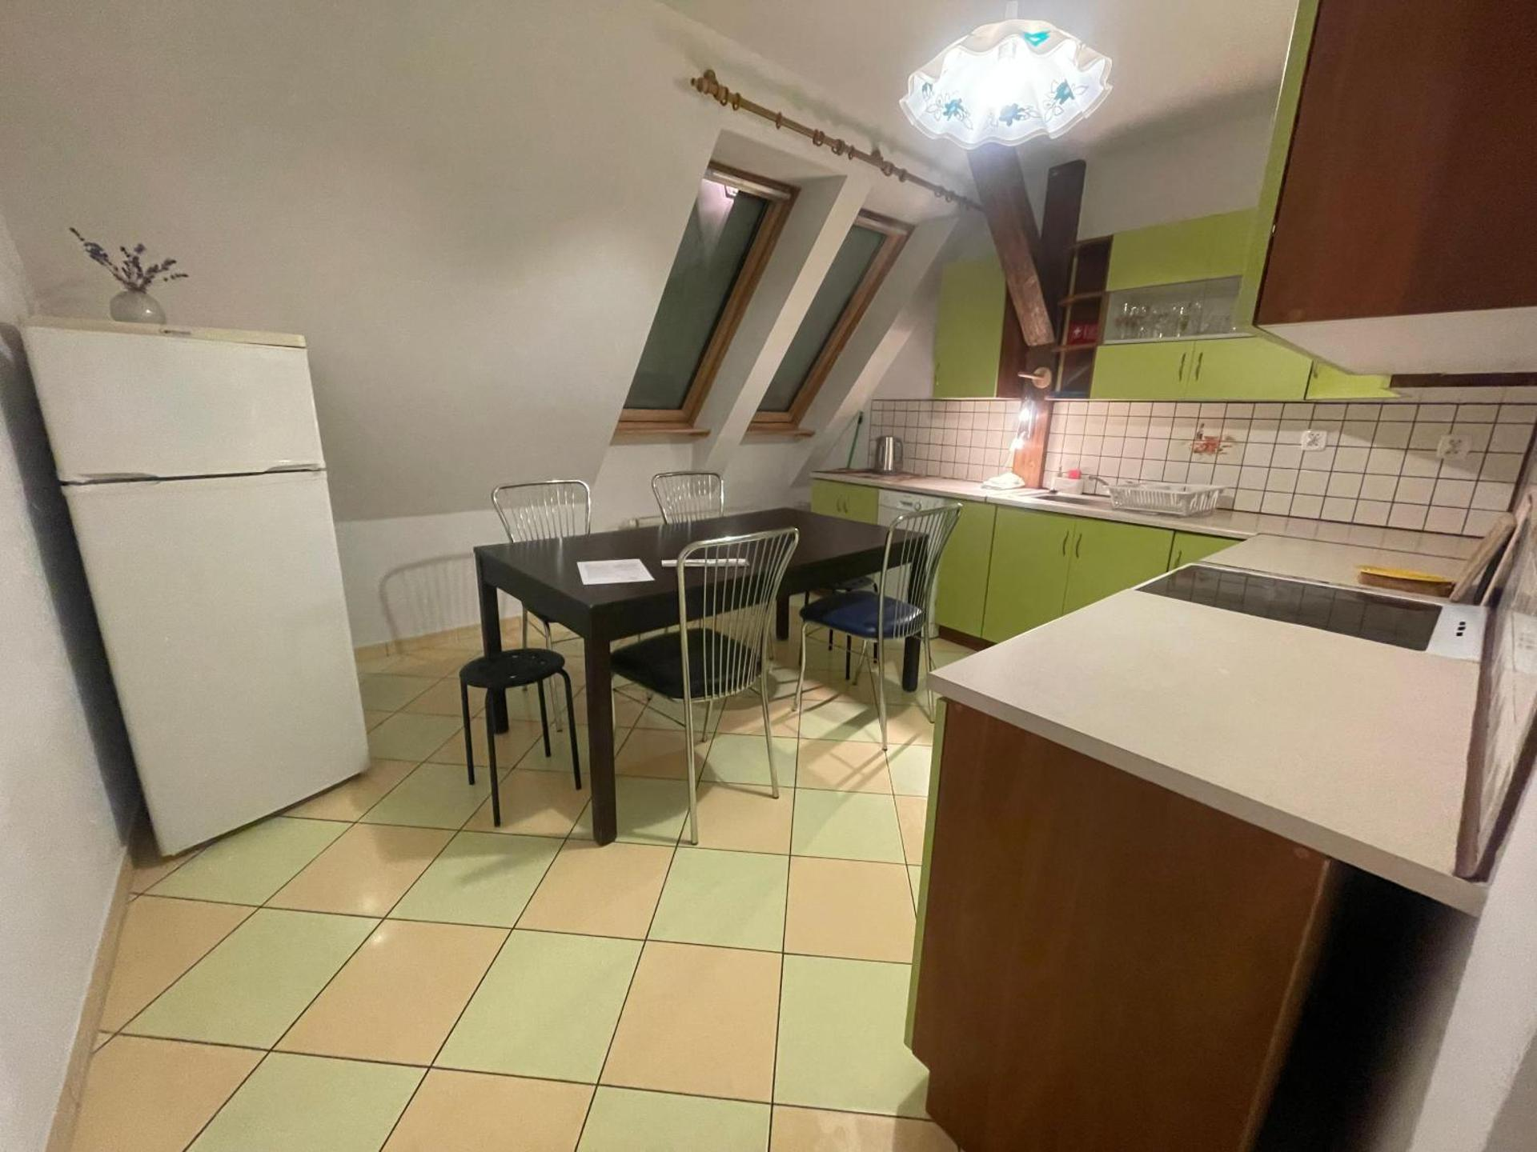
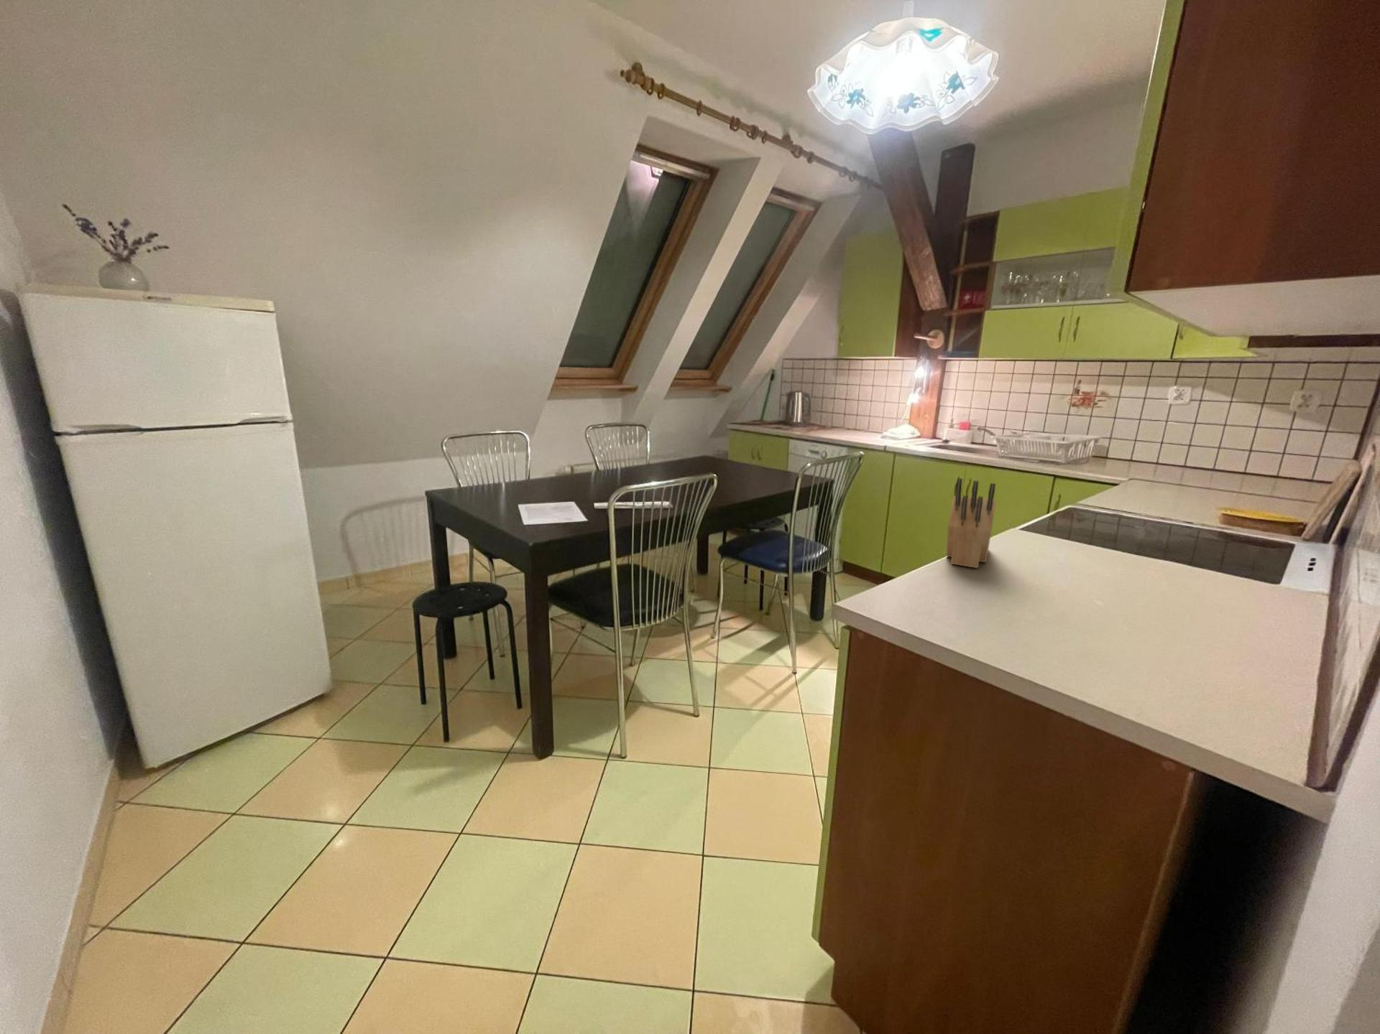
+ knife block (971, 517)
